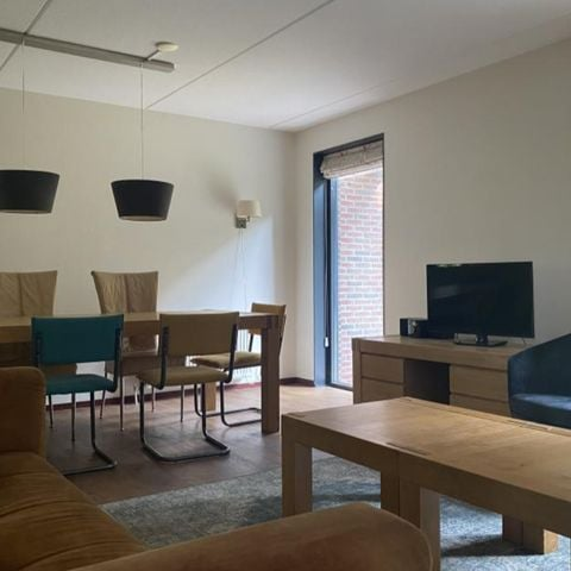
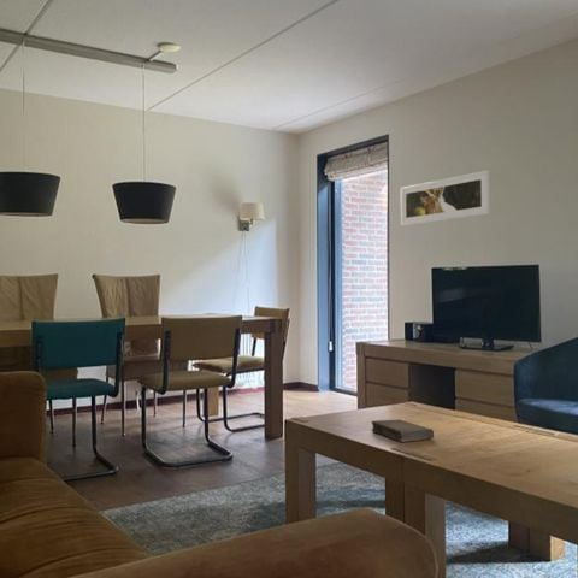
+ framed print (441, 200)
+ book (401, 429)
